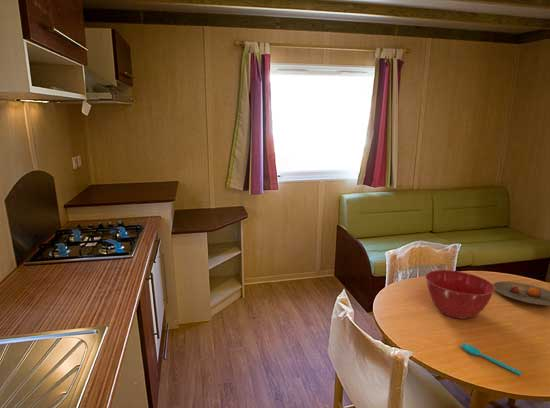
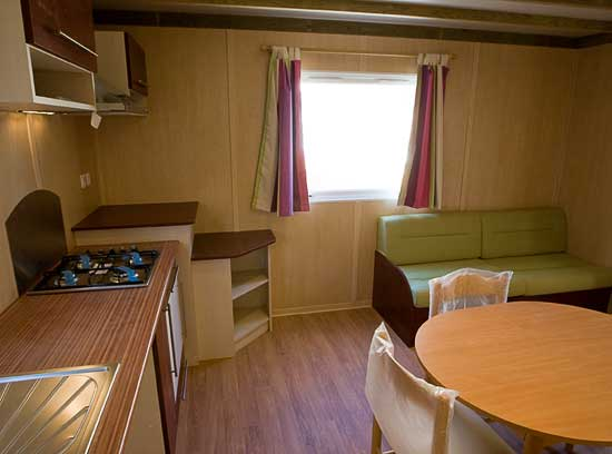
- mixing bowl (457, 296)
- plate (525, 289)
- spoon (489, 358)
